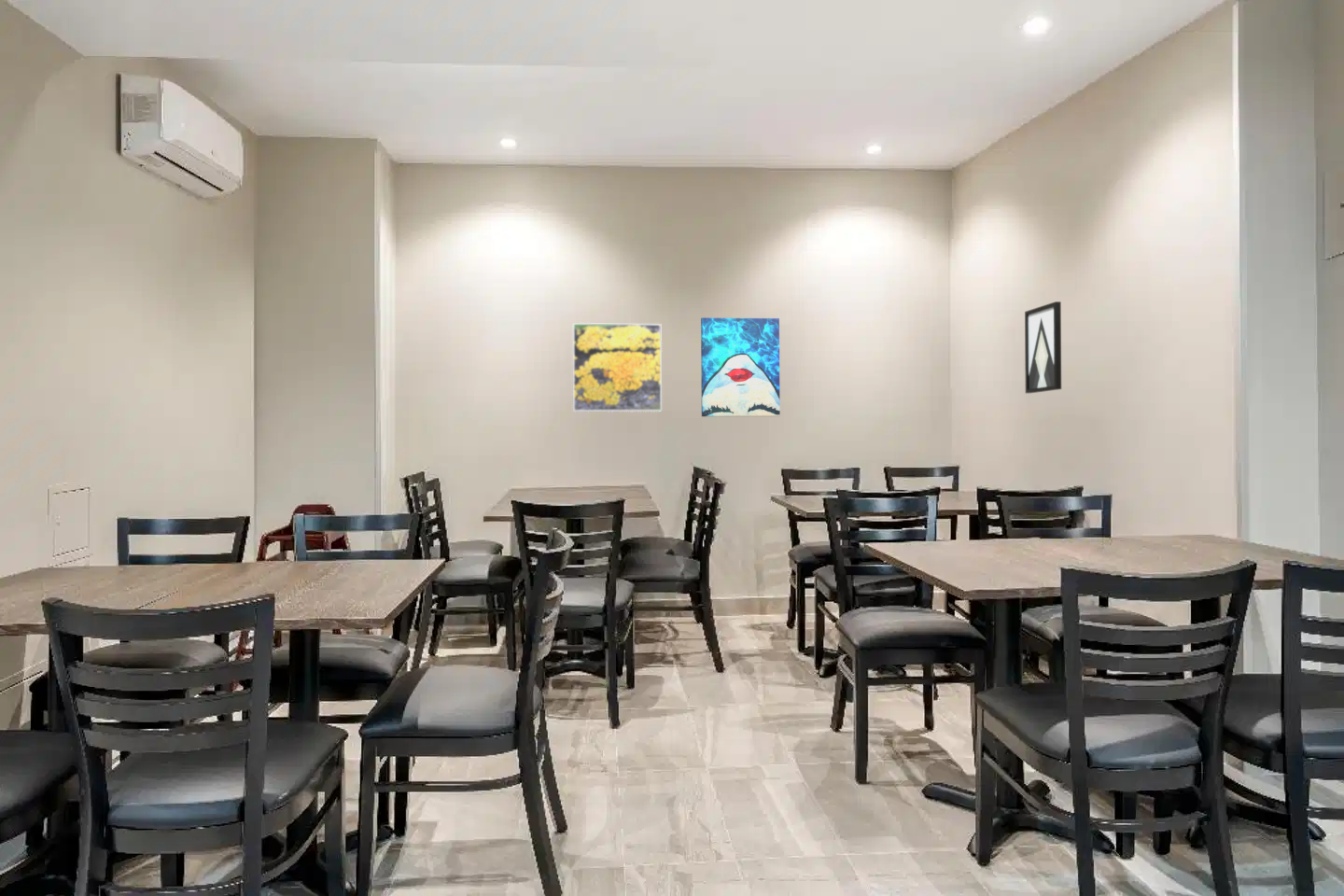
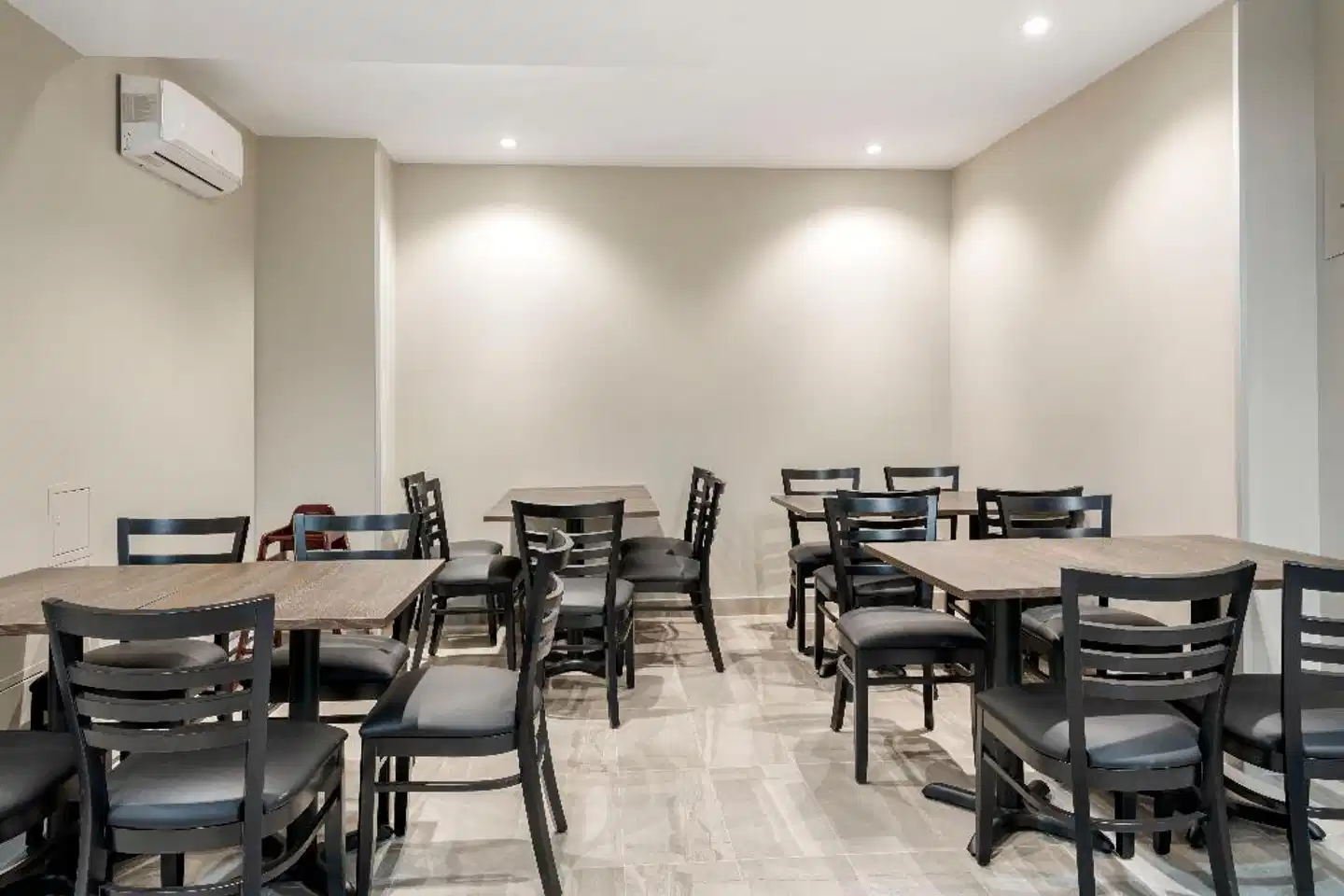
- wall art (1042, 349)
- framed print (617, 367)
- wall art (740, 367)
